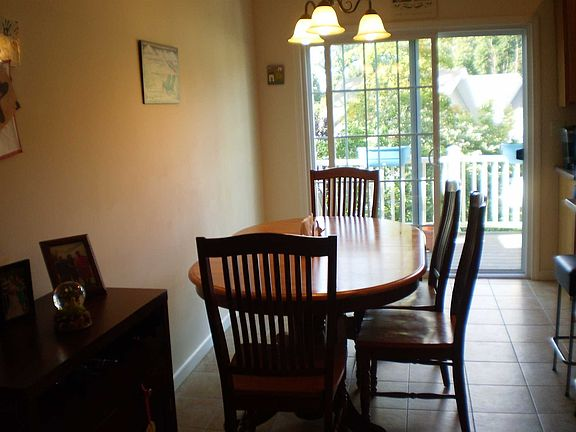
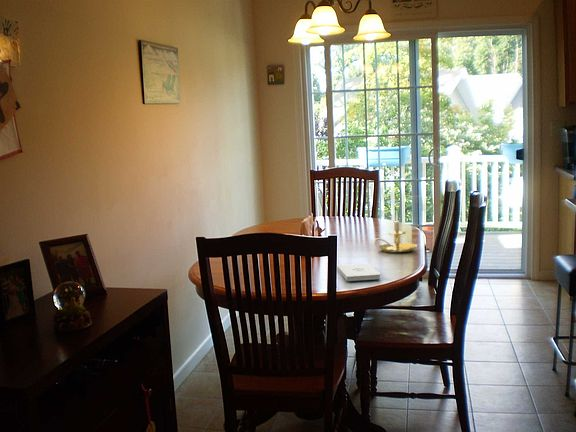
+ candle holder (393, 231)
+ notepad (358, 271)
